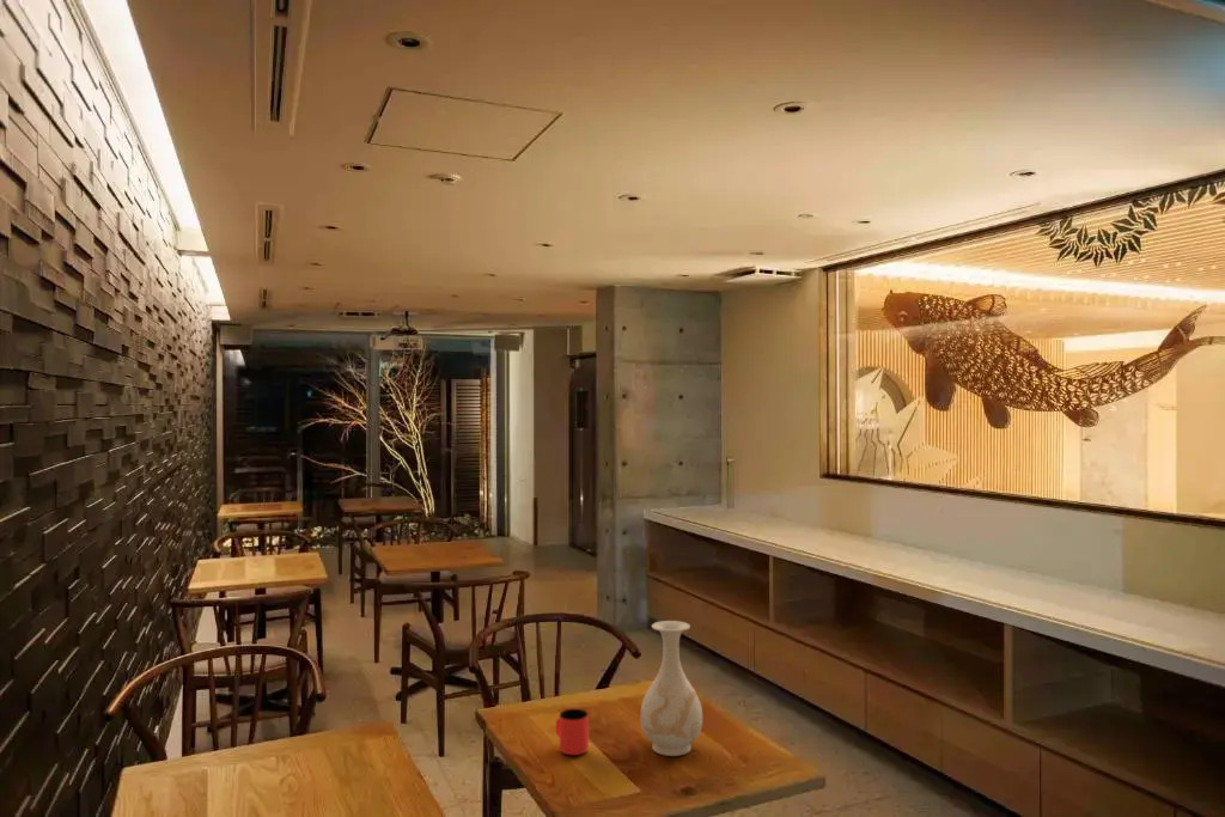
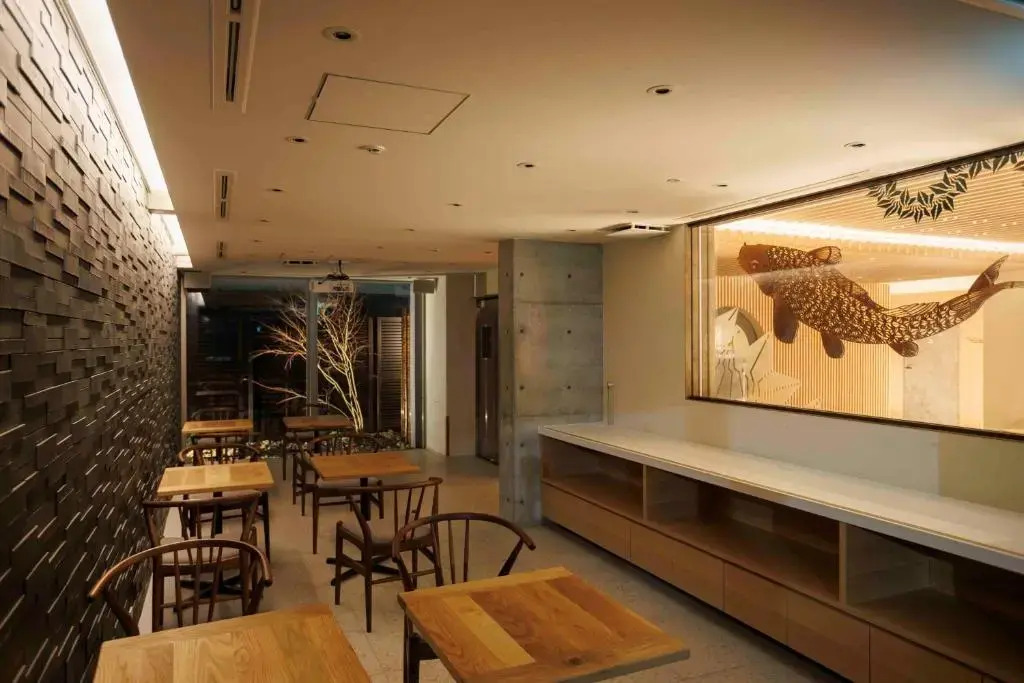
- cup (569, 730)
- vase (671, 687)
